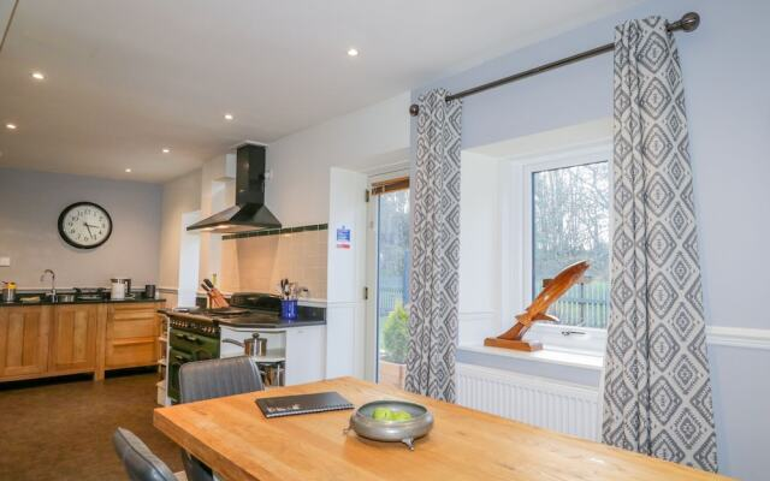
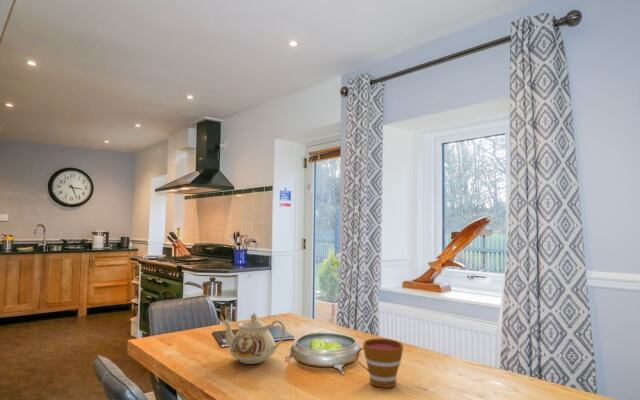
+ cup (379, 363)
+ teapot (253, 336)
